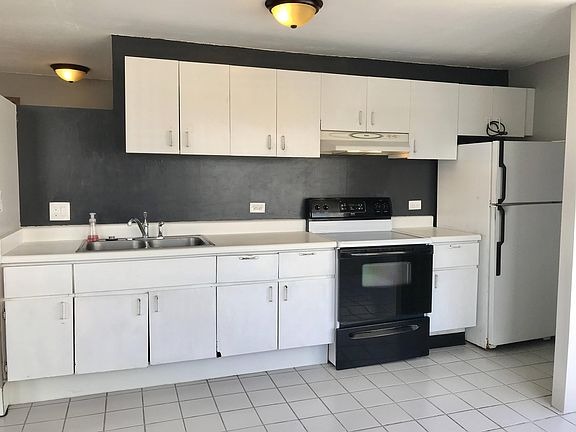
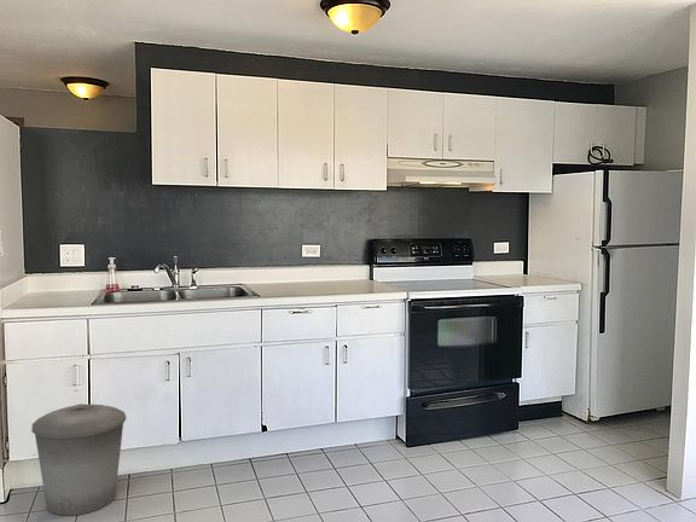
+ trash can (80, 452)
